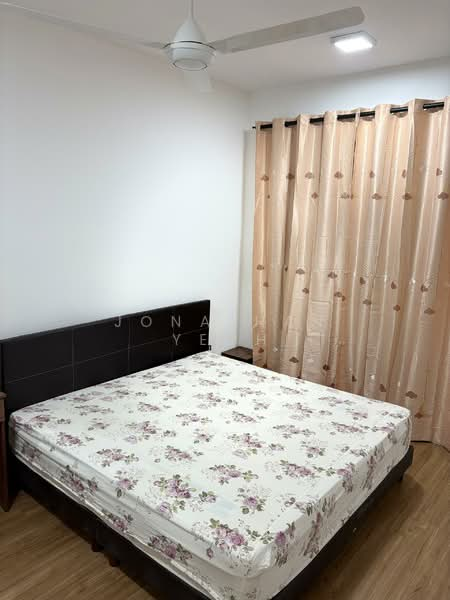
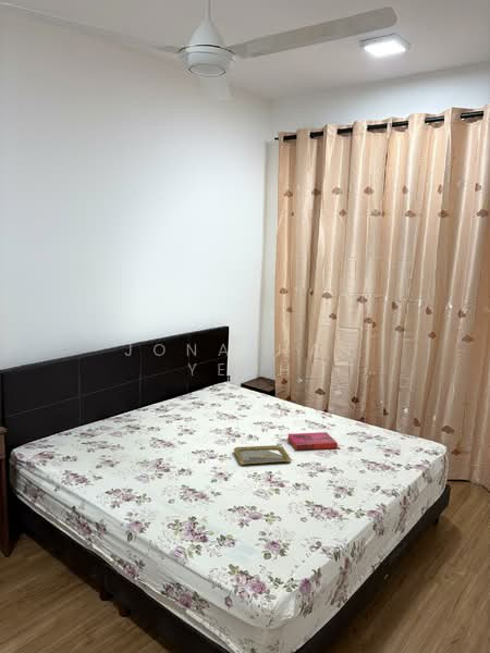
+ hardback book (311, 441)
+ tray (261, 455)
